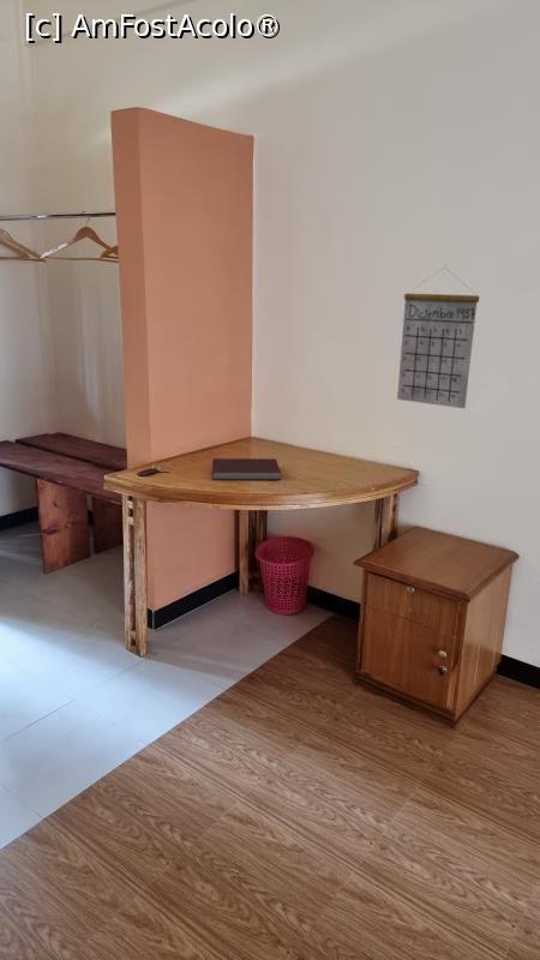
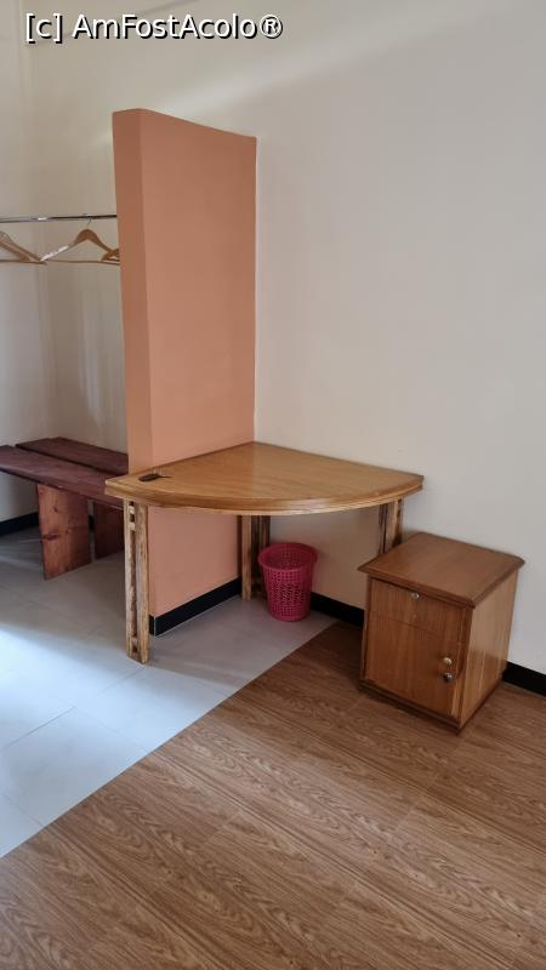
- notebook (245, 468)
- calendar (436, 337)
